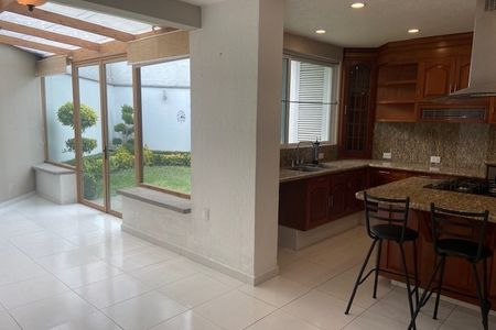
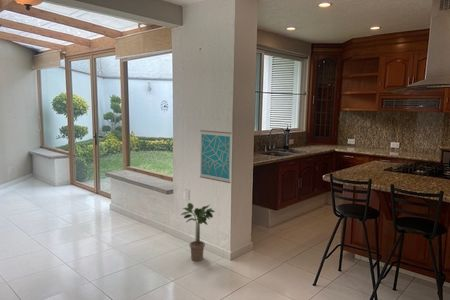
+ wall art (215, 155)
+ potted plant (199, 229)
